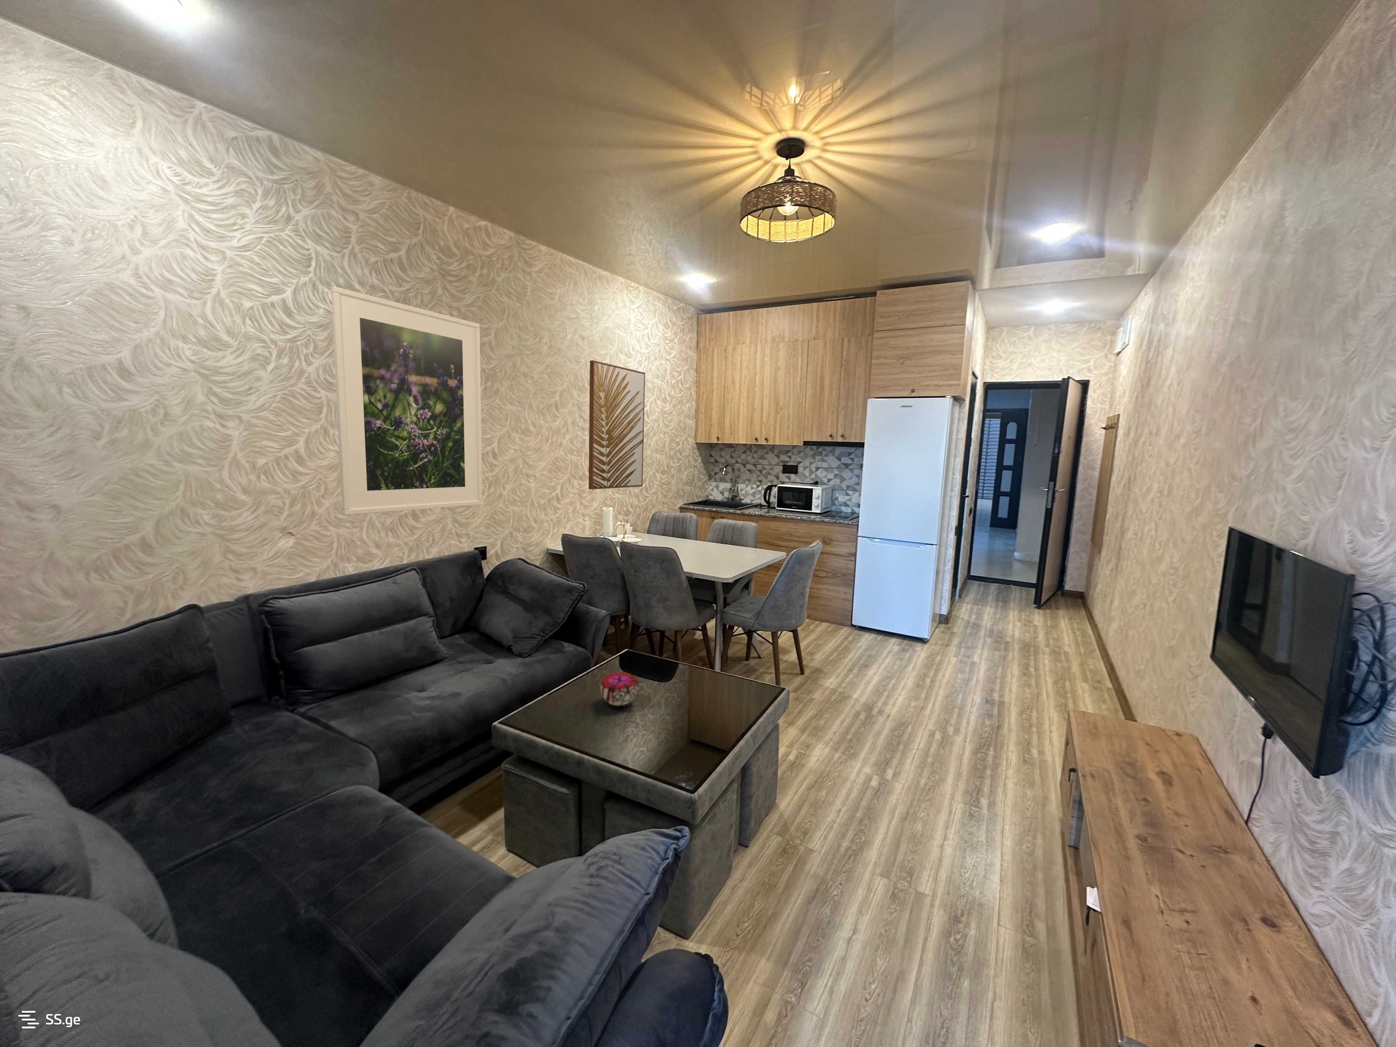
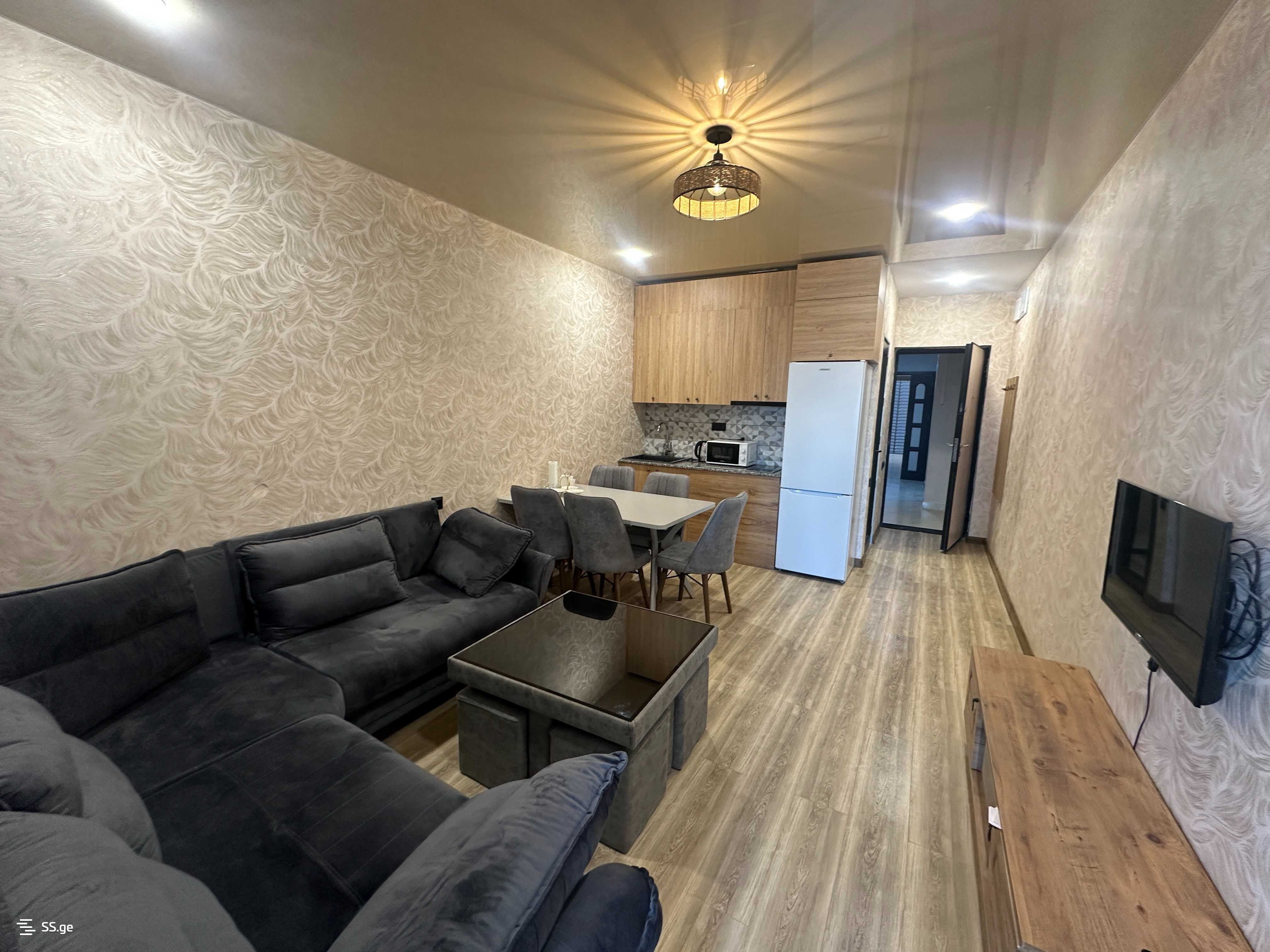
- decorative bowl (619, 691)
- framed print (417, 410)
- wall art (618, 428)
